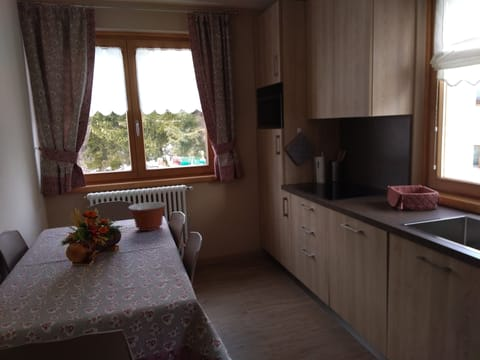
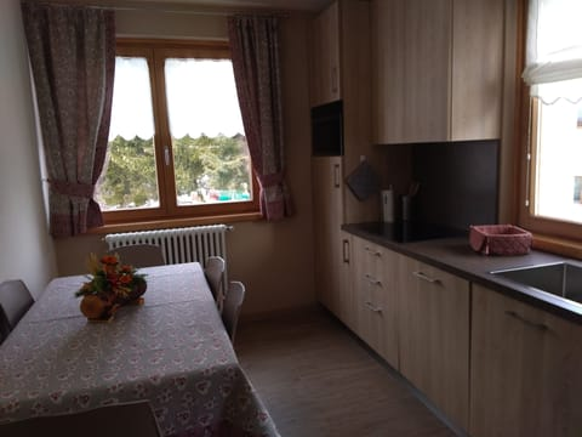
- mixing bowl (148, 217)
